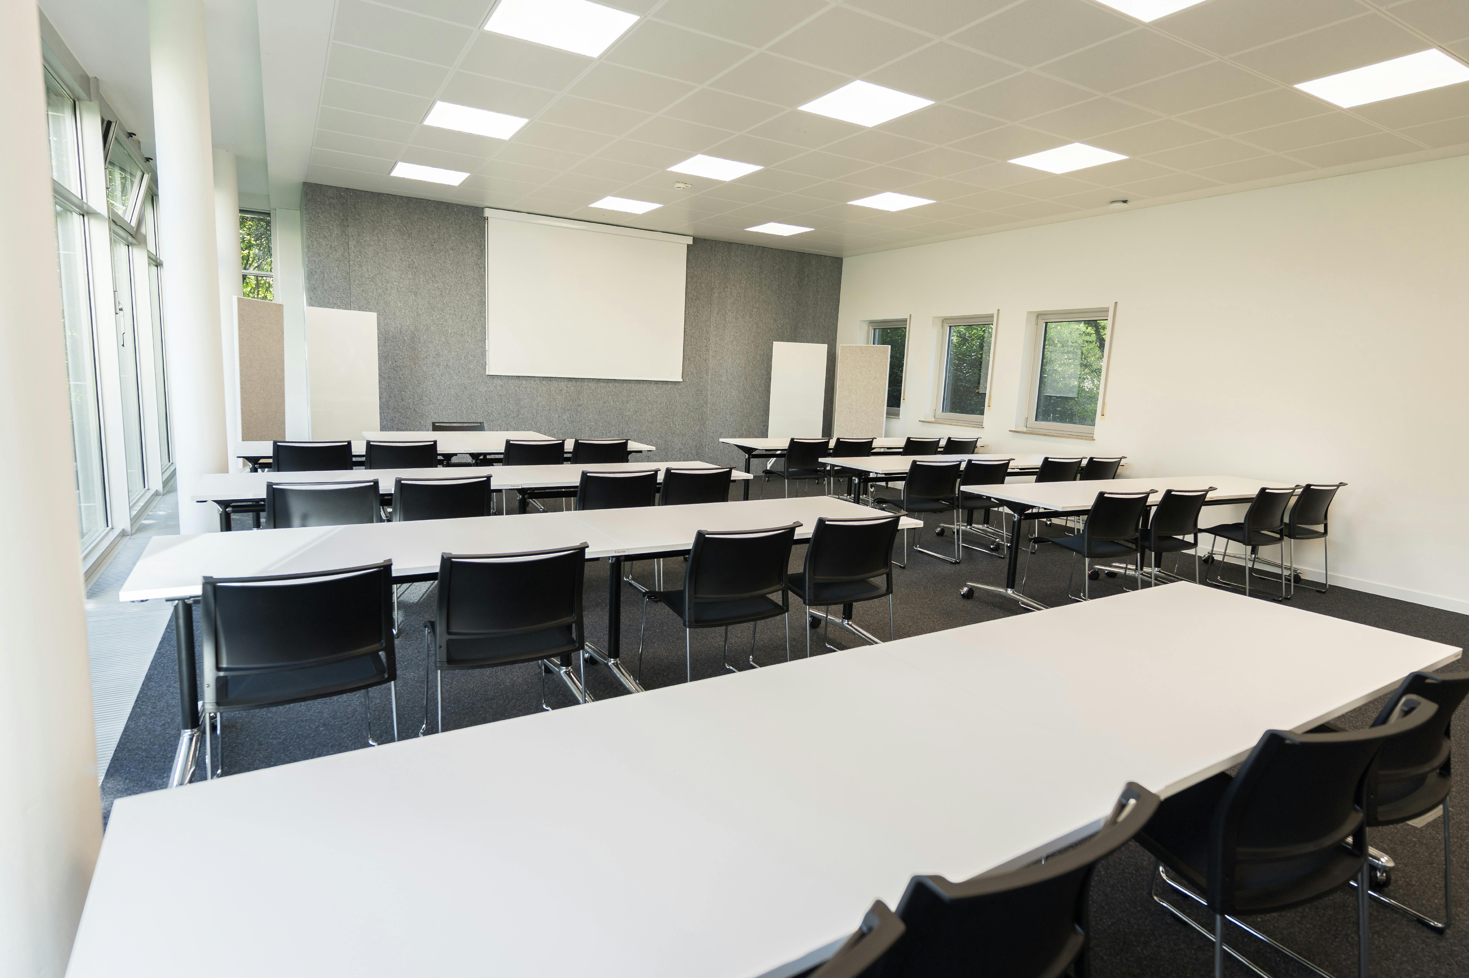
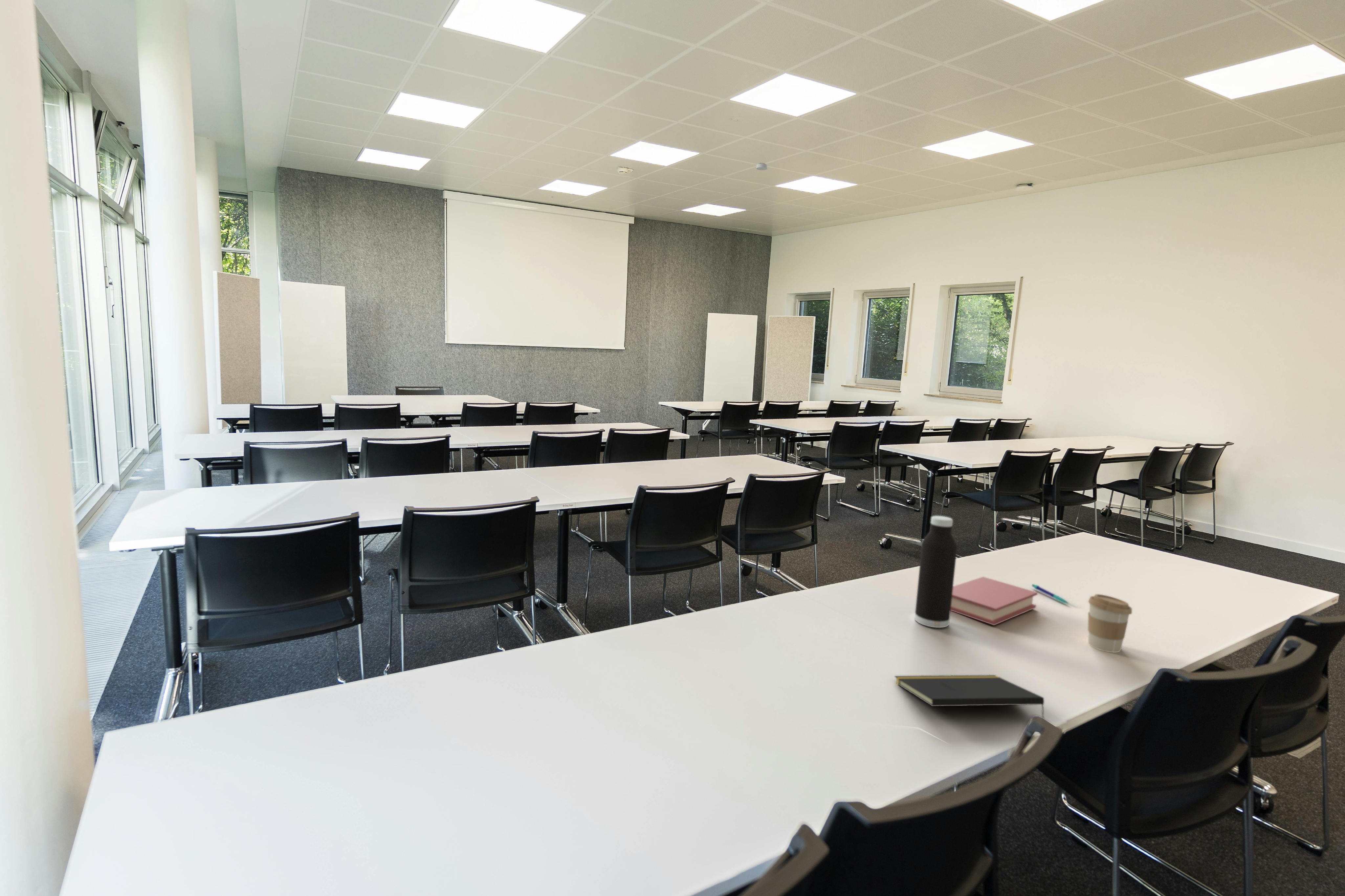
+ water bottle (937, 570)
+ book (988, 599)
+ pen (1050, 594)
+ notepad (965, 690)
+ coffee cup (1108, 622)
+ smoke detector (762, 166)
